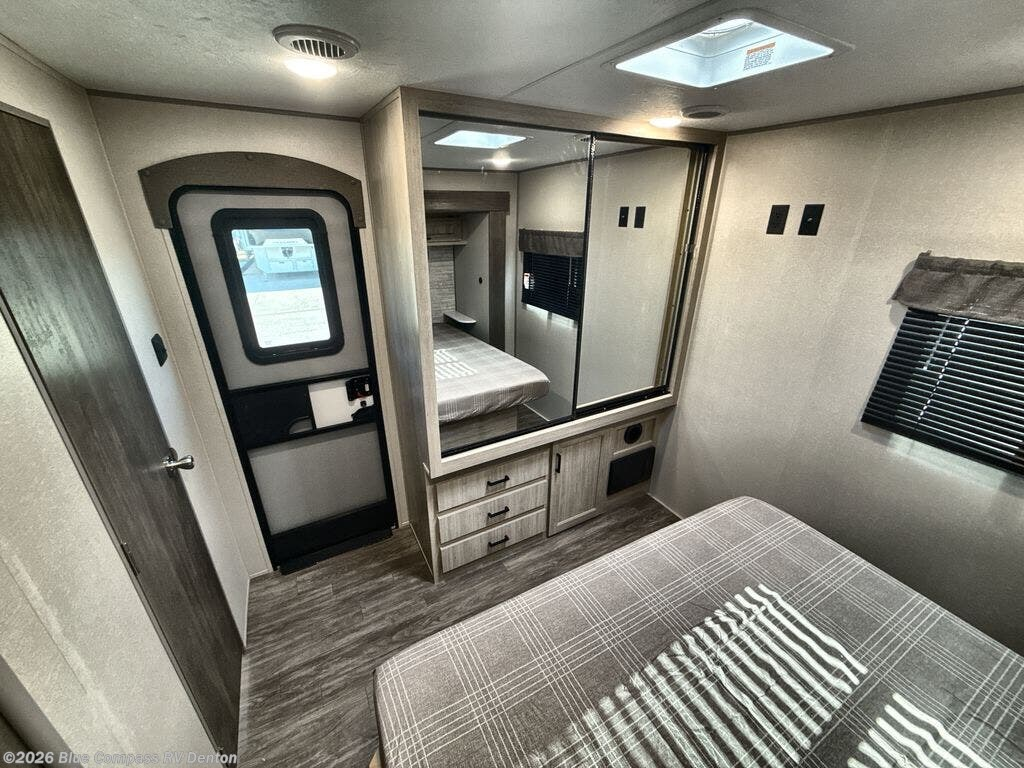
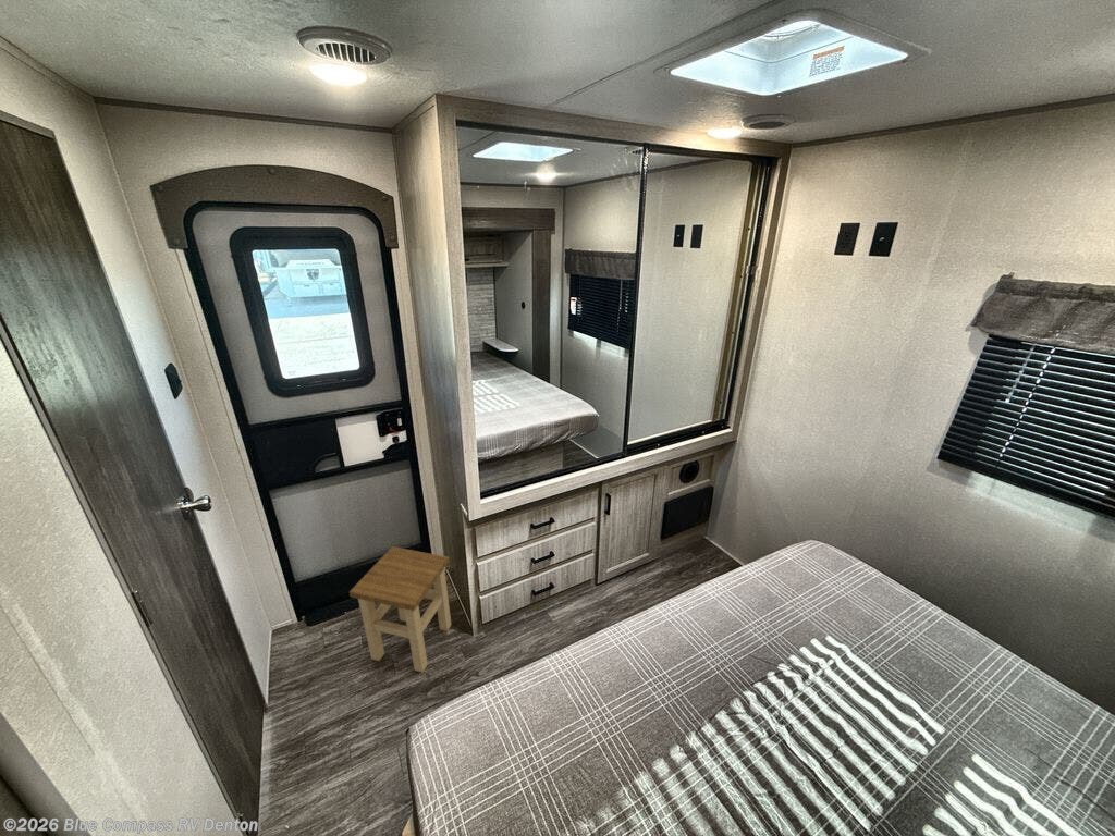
+ stool (407, 608)
